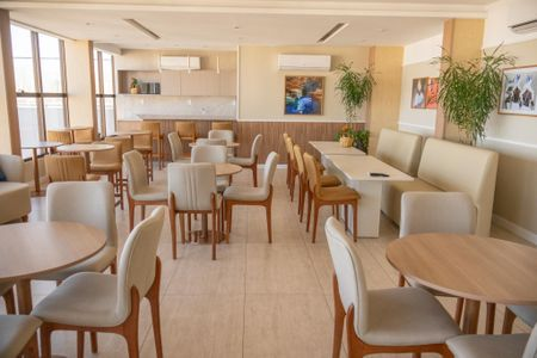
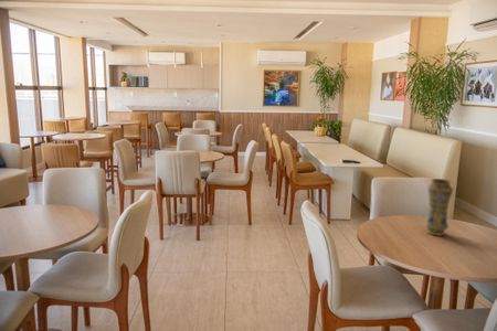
+ vase (437, 206)
